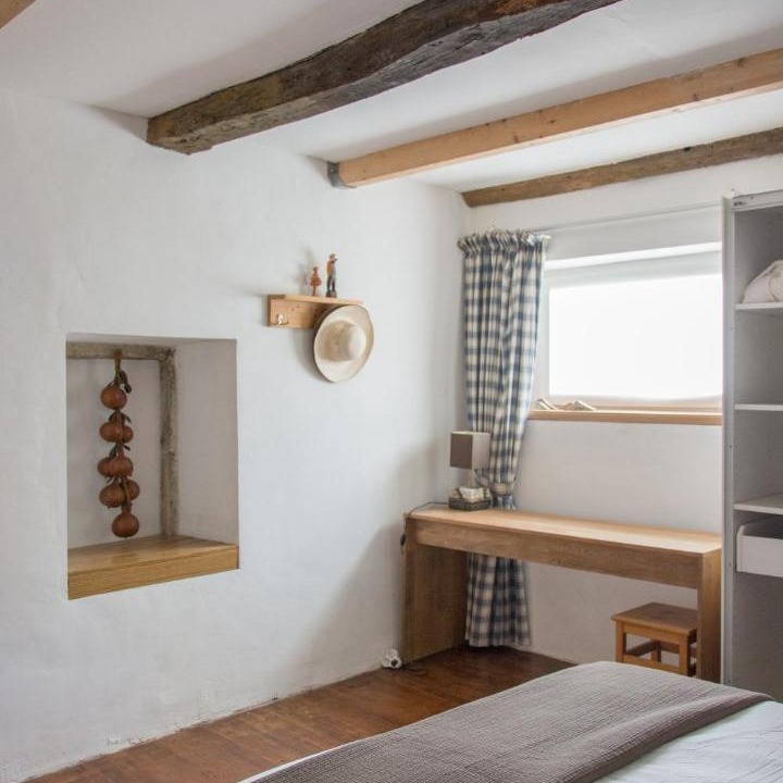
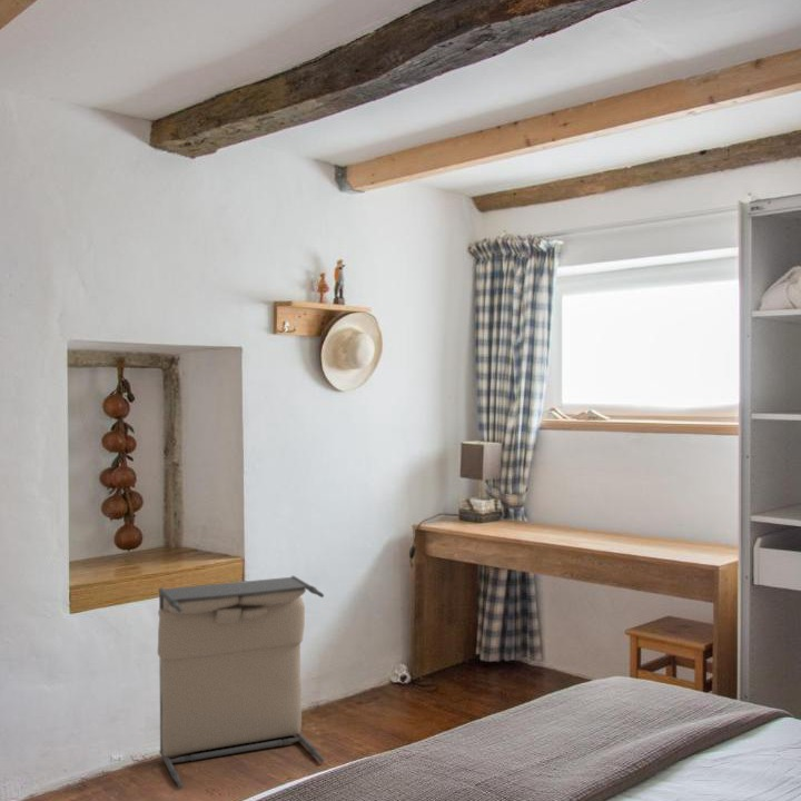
+ laundry hamper (241, 674)
